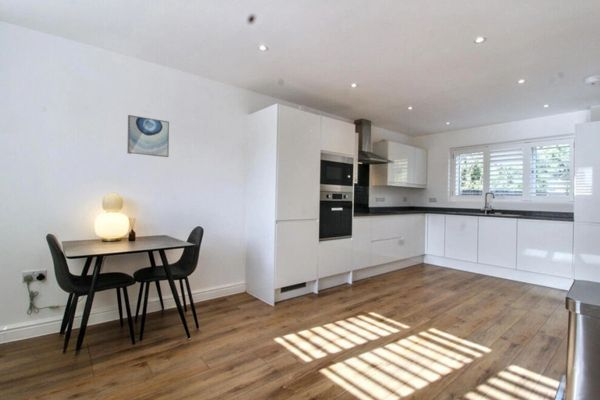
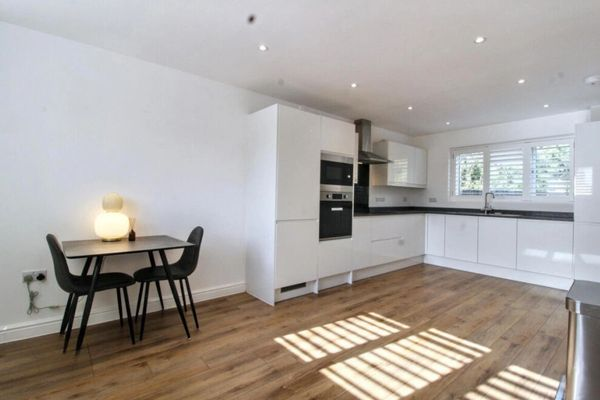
- wall art (149, 136)
